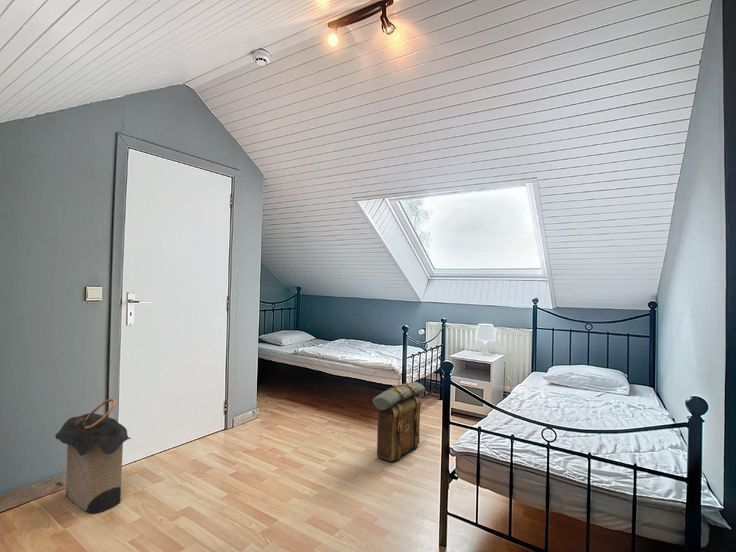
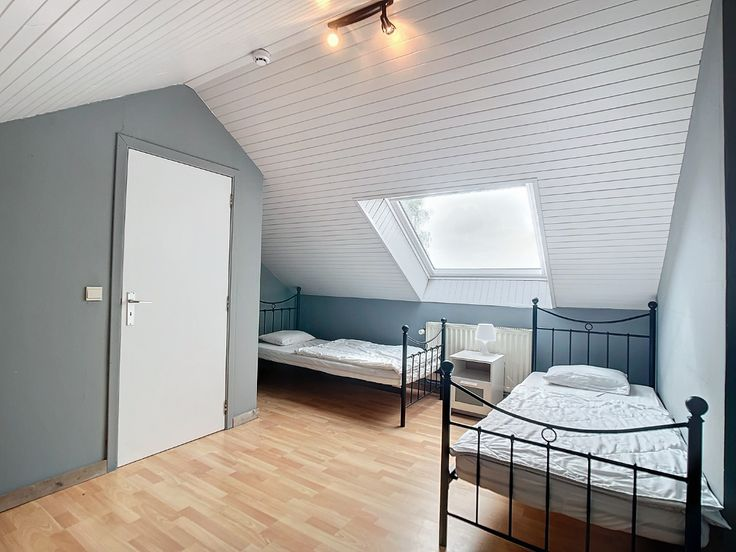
- laundry hamper (91, 448)
- backpack (400, 418)
